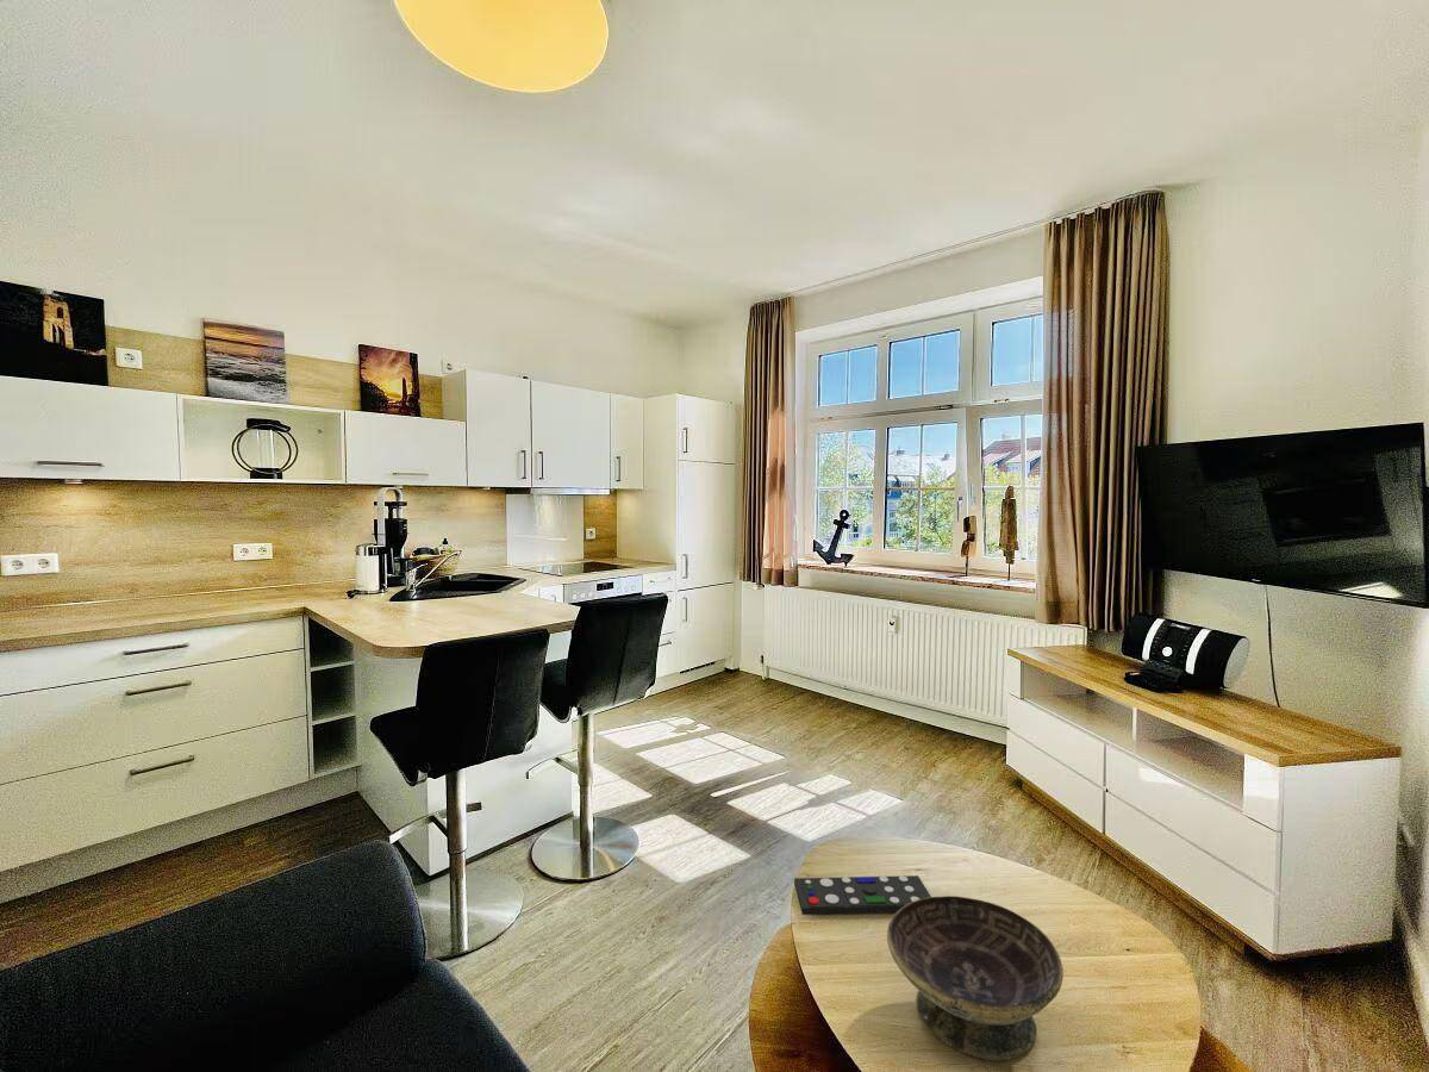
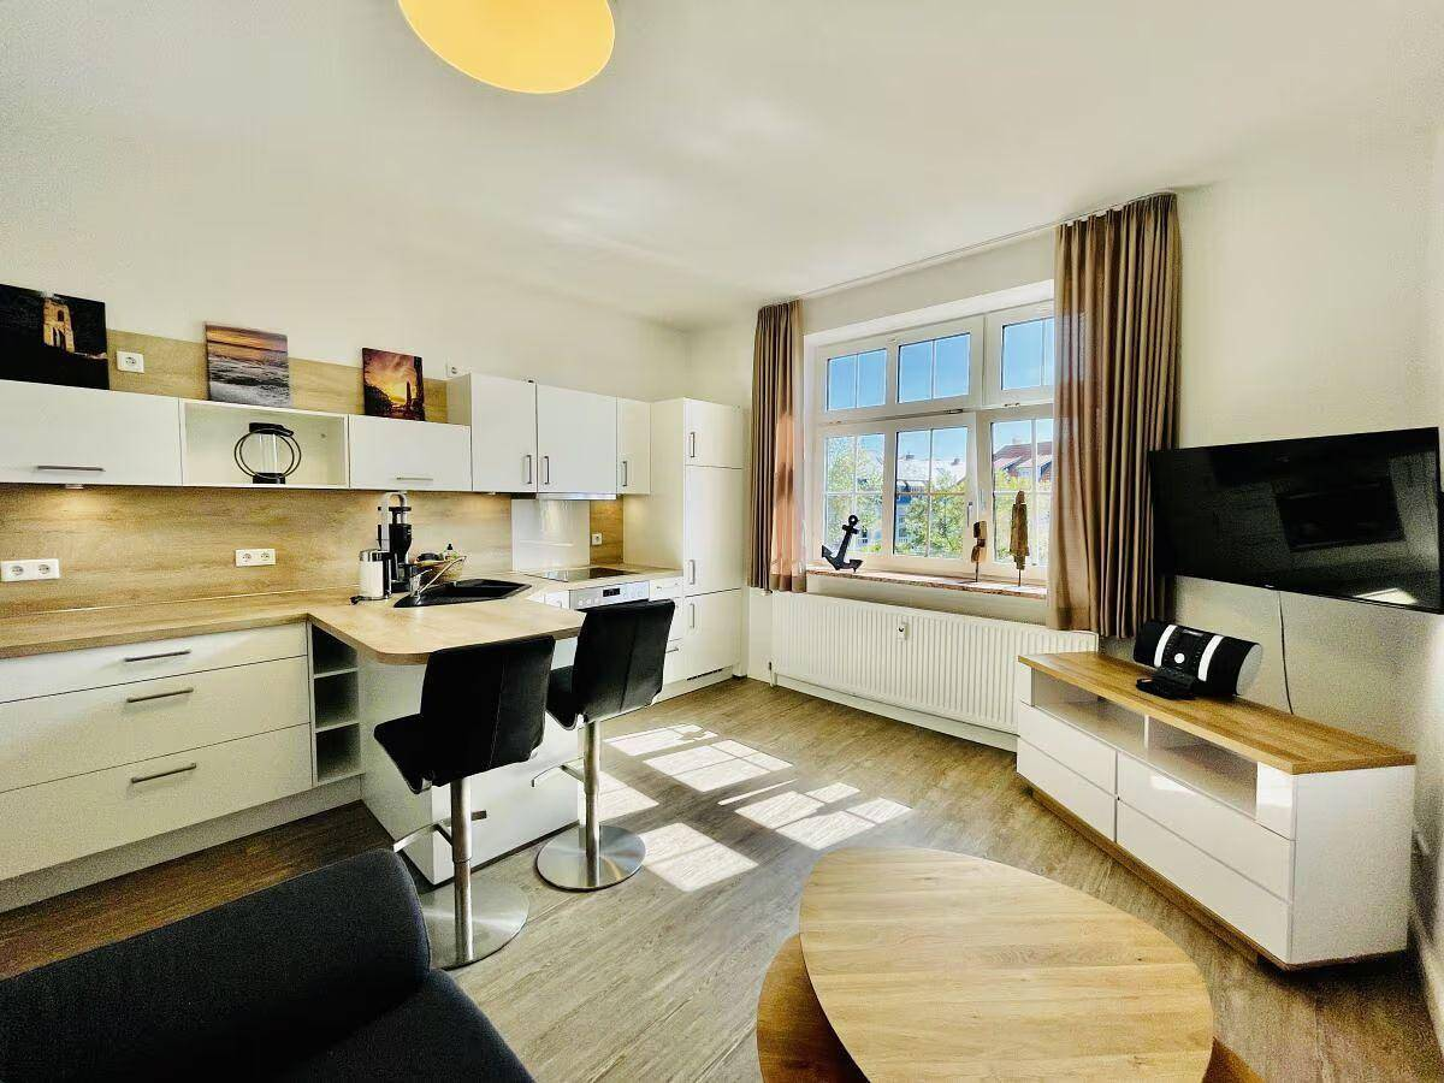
- decorative bowl (969, 977)
- remote control (862, 892)
